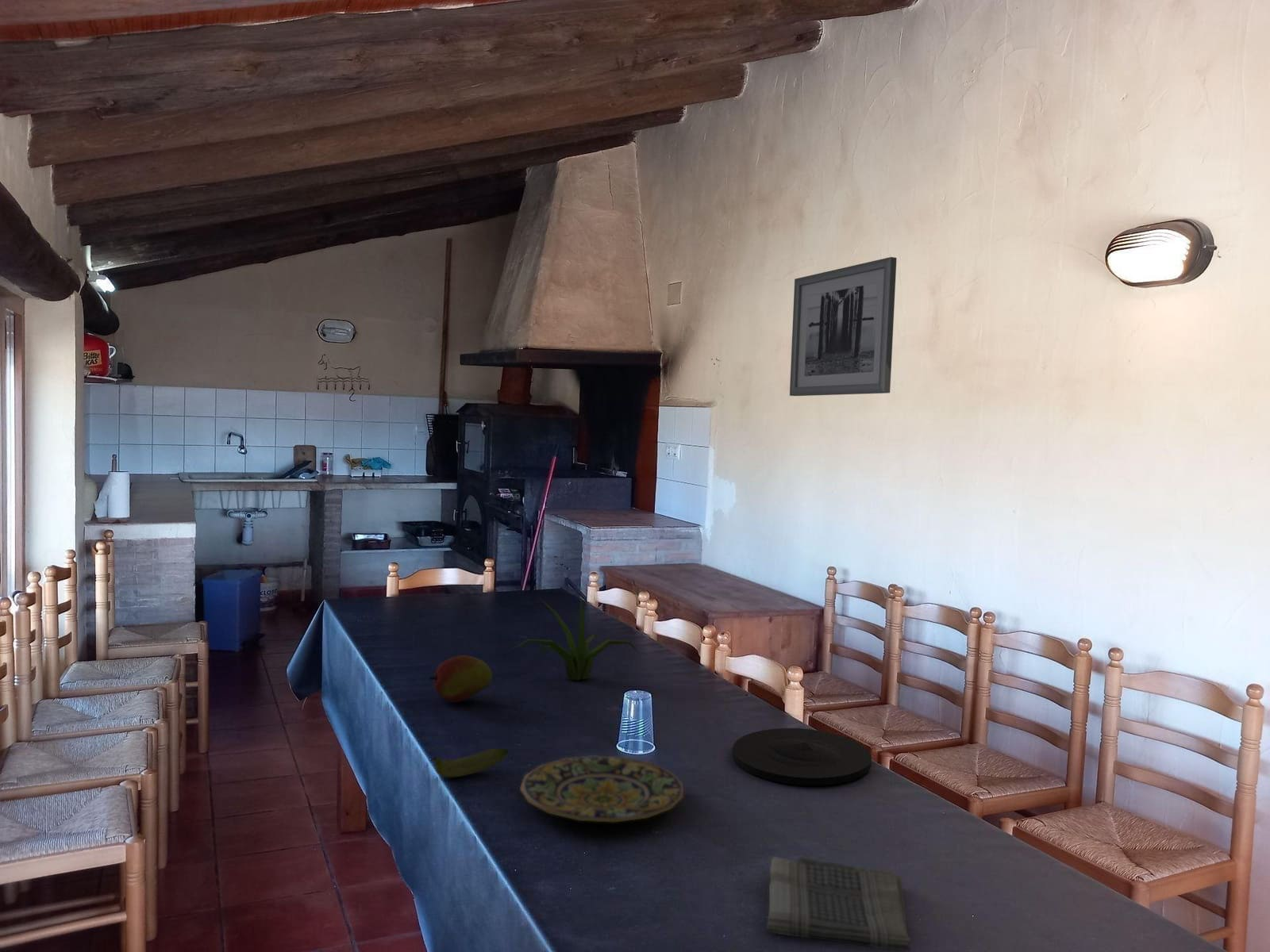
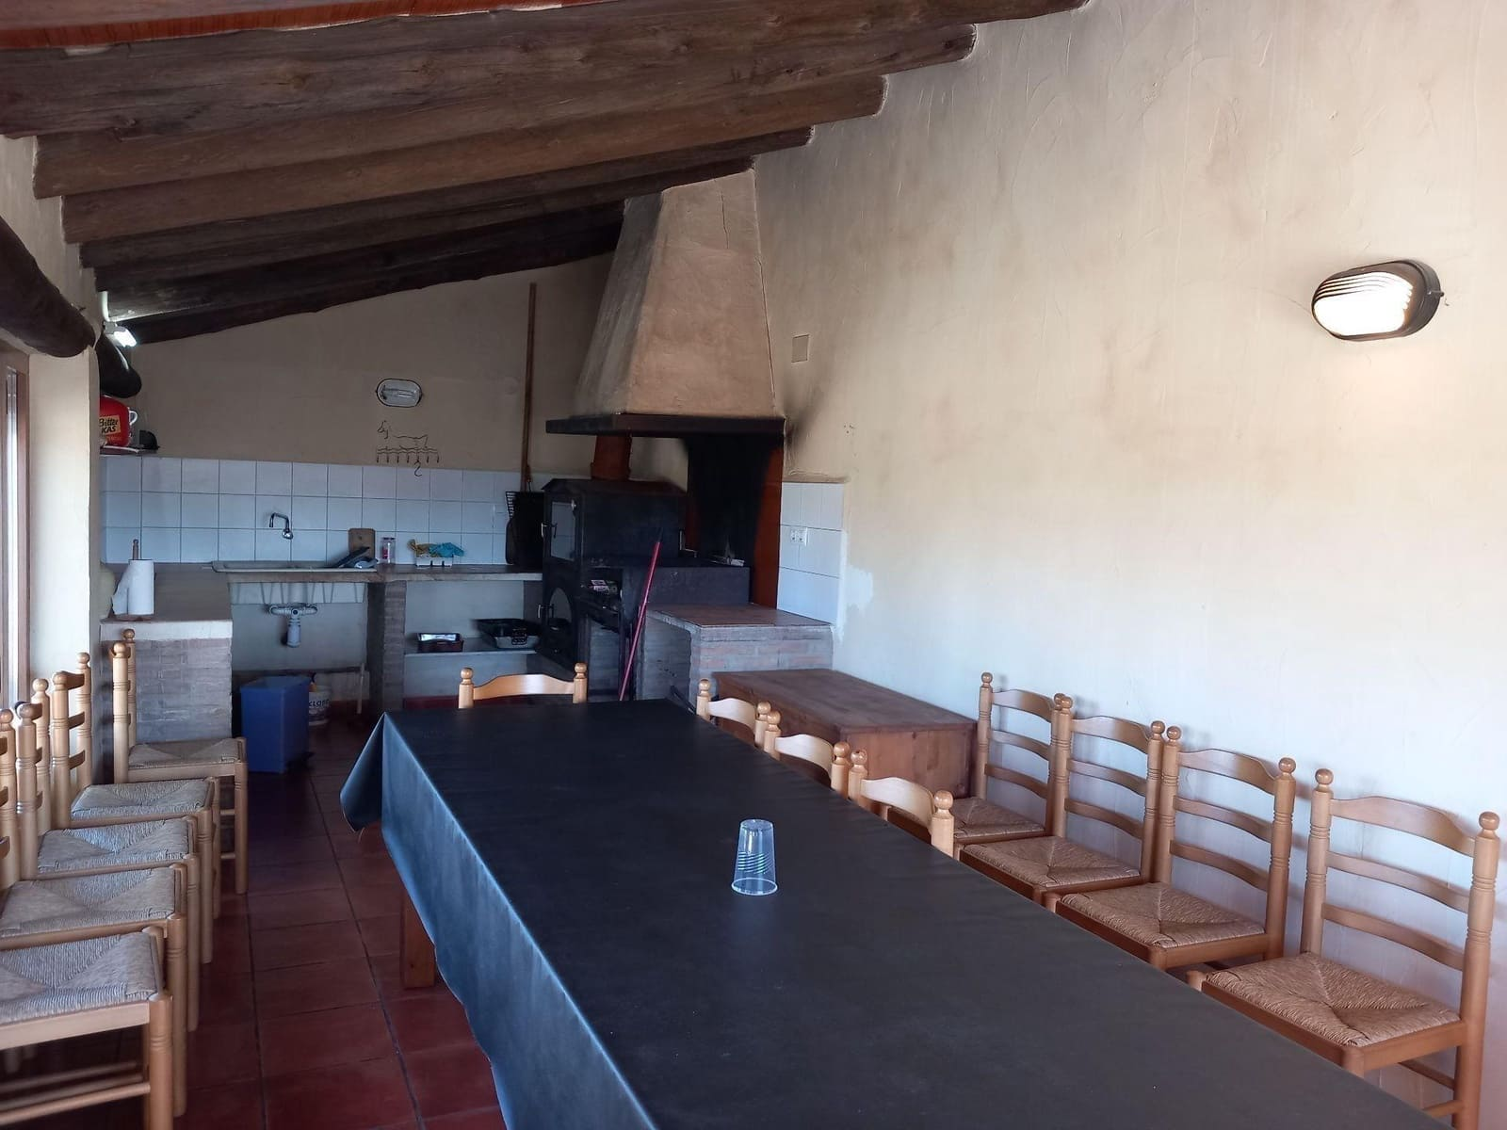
- plate (602, 793)
- wall art (838, 332)
- plate (802, 750)
- plant (569, 630)
- dish towel (837, 896)
- fruit (460, 678)
- banana (470, 762)
